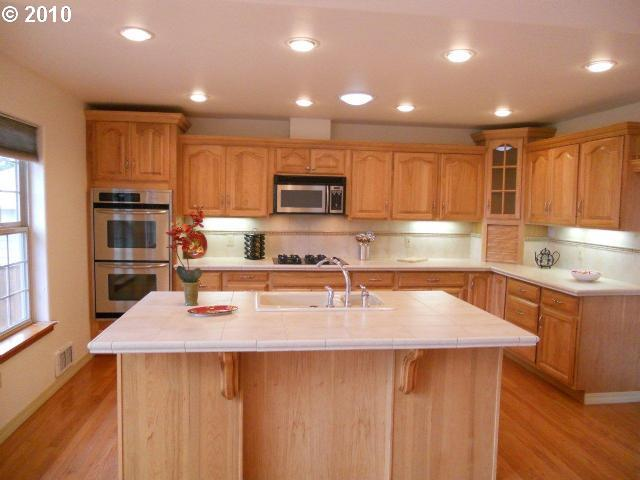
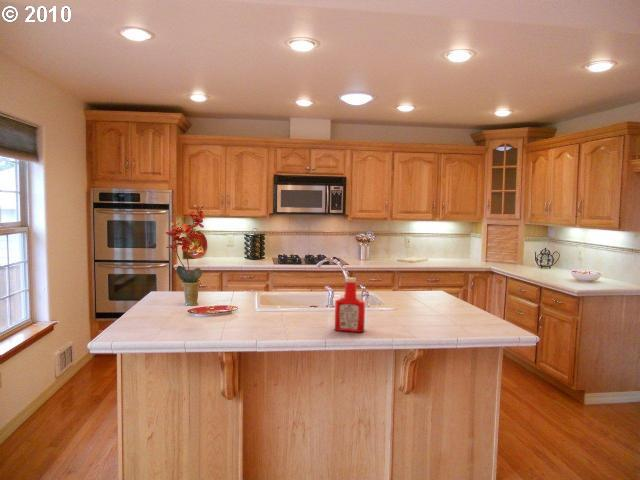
+ soap bottle (350, 304)
